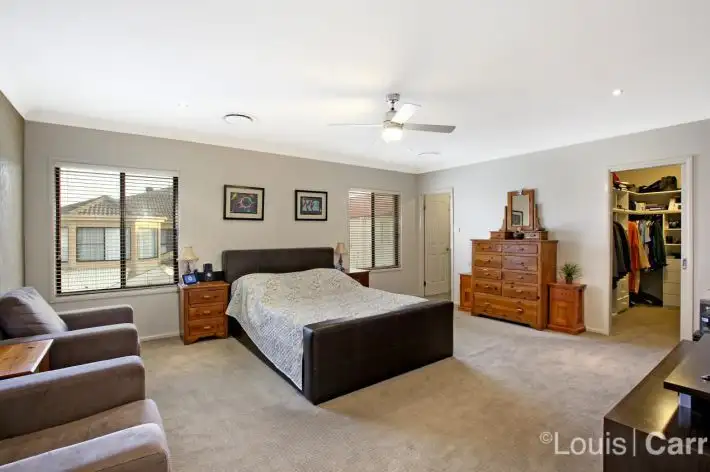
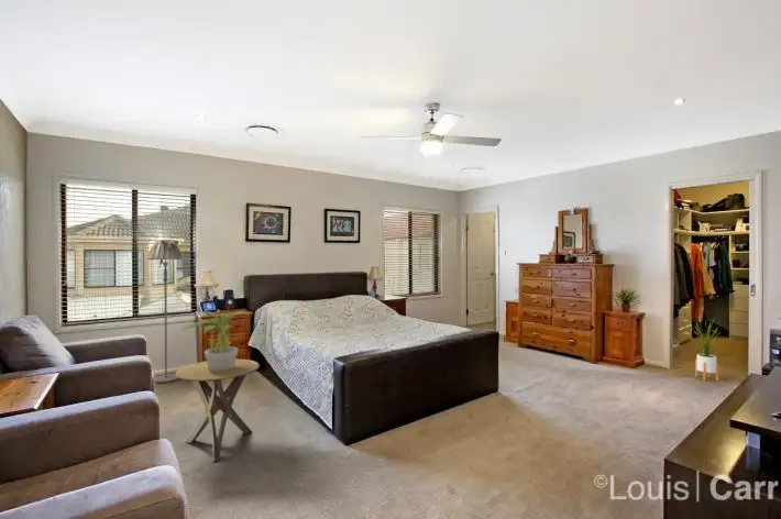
+ side table (219, 405)
+ floor lamp (165, 309)
+ house plant (707, 349)
+ potted plant (220, 339)
